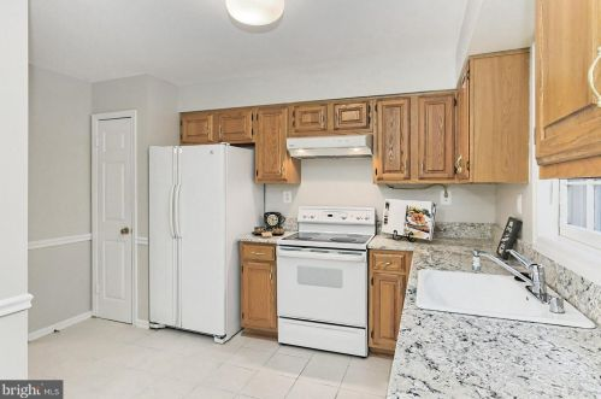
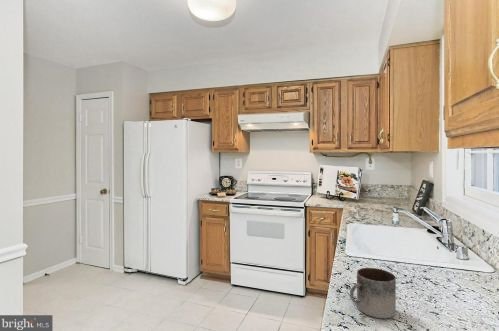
+ mug (372, 293)
